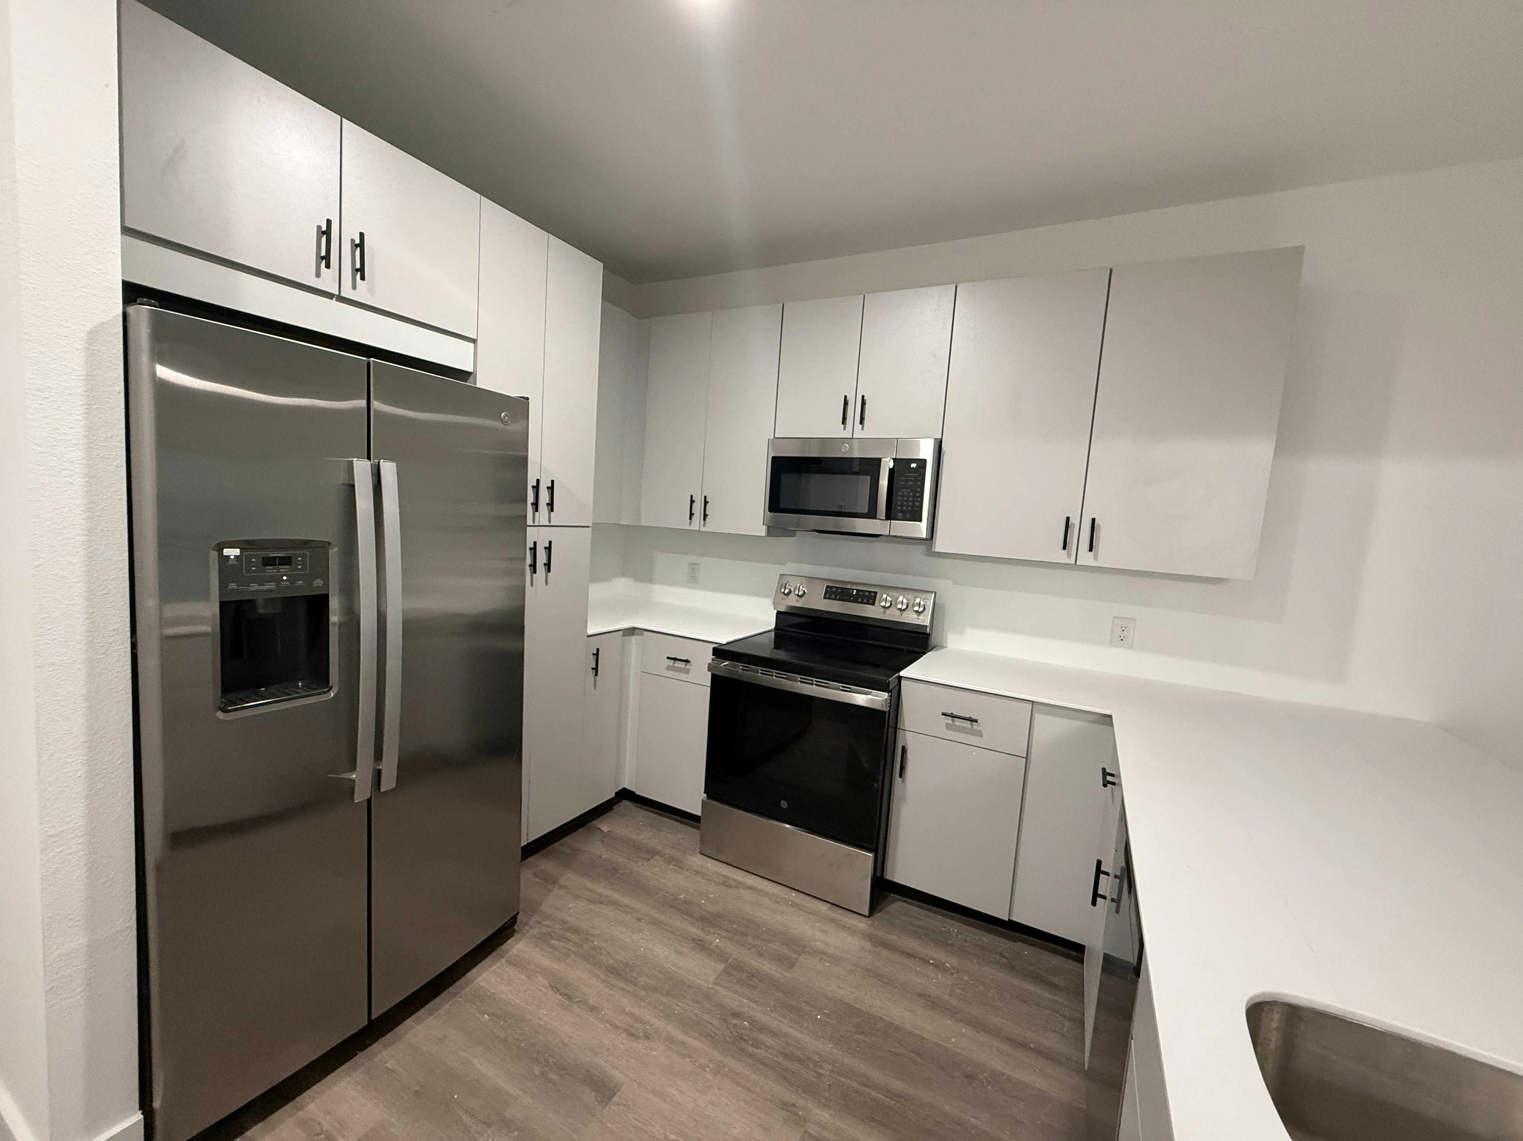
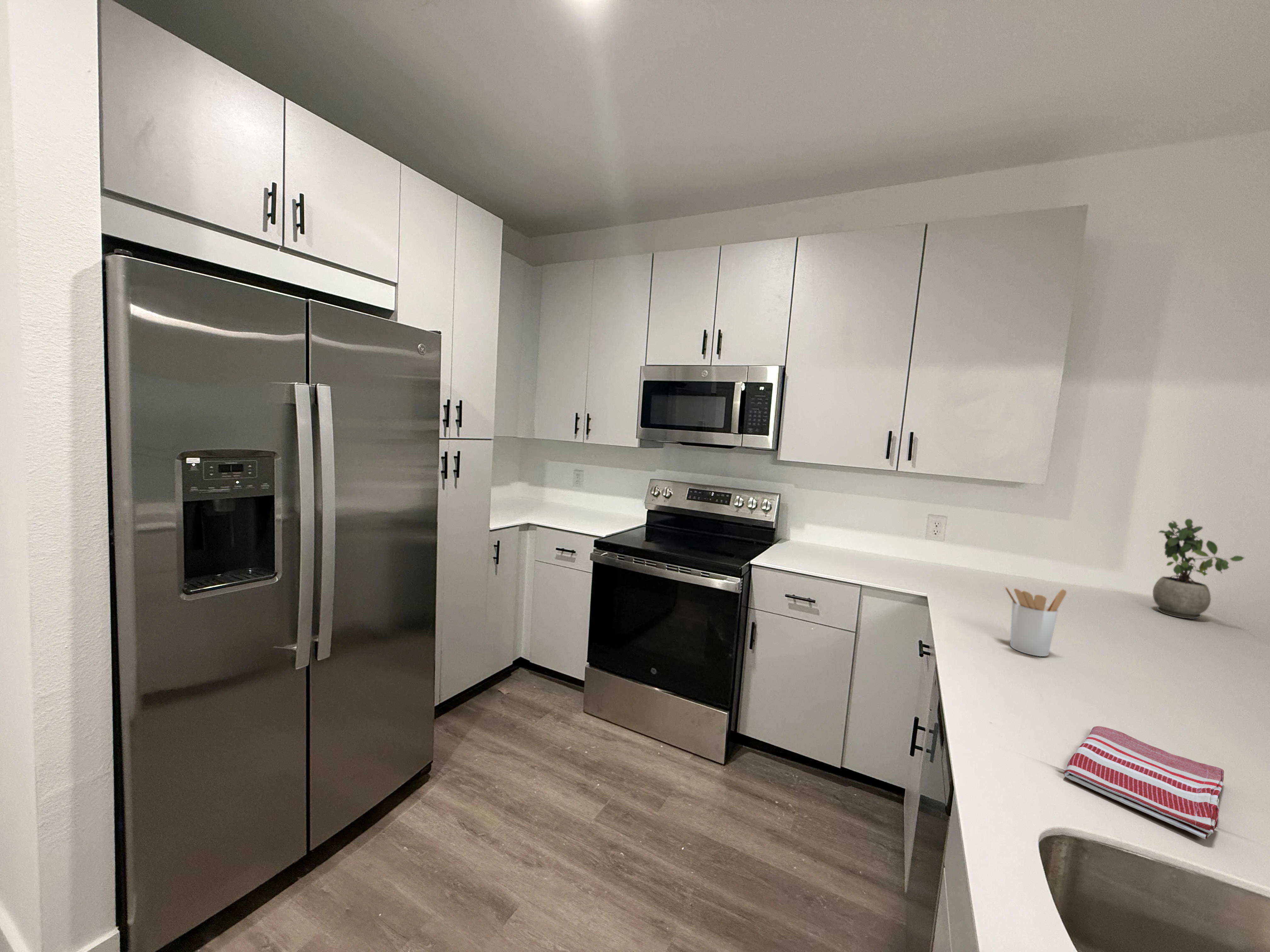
+ potted plant (1194, 569)
+ utensil holder (1031, 619)
+ dish towel (1144, 773)
